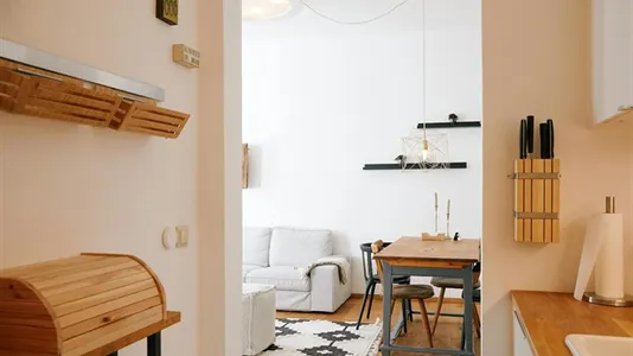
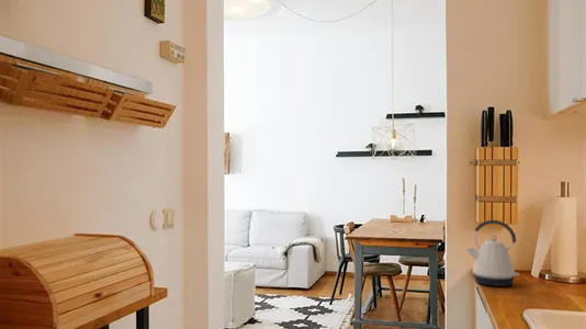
+ kettle (492, 251)
